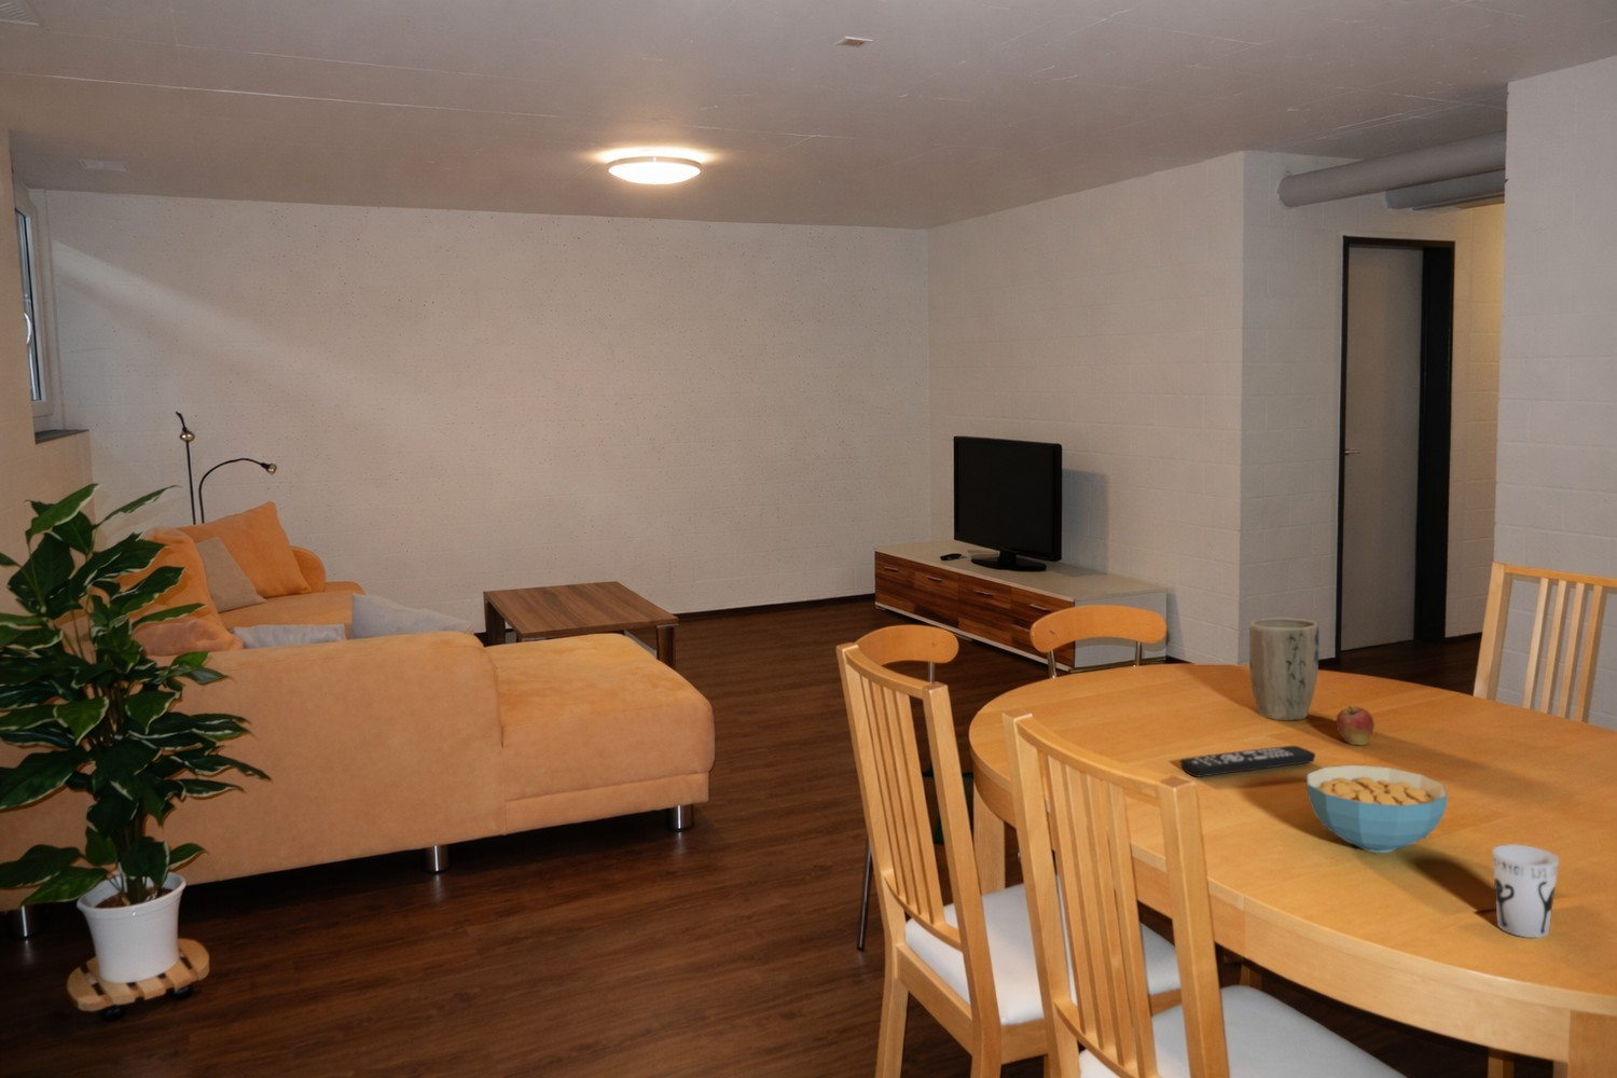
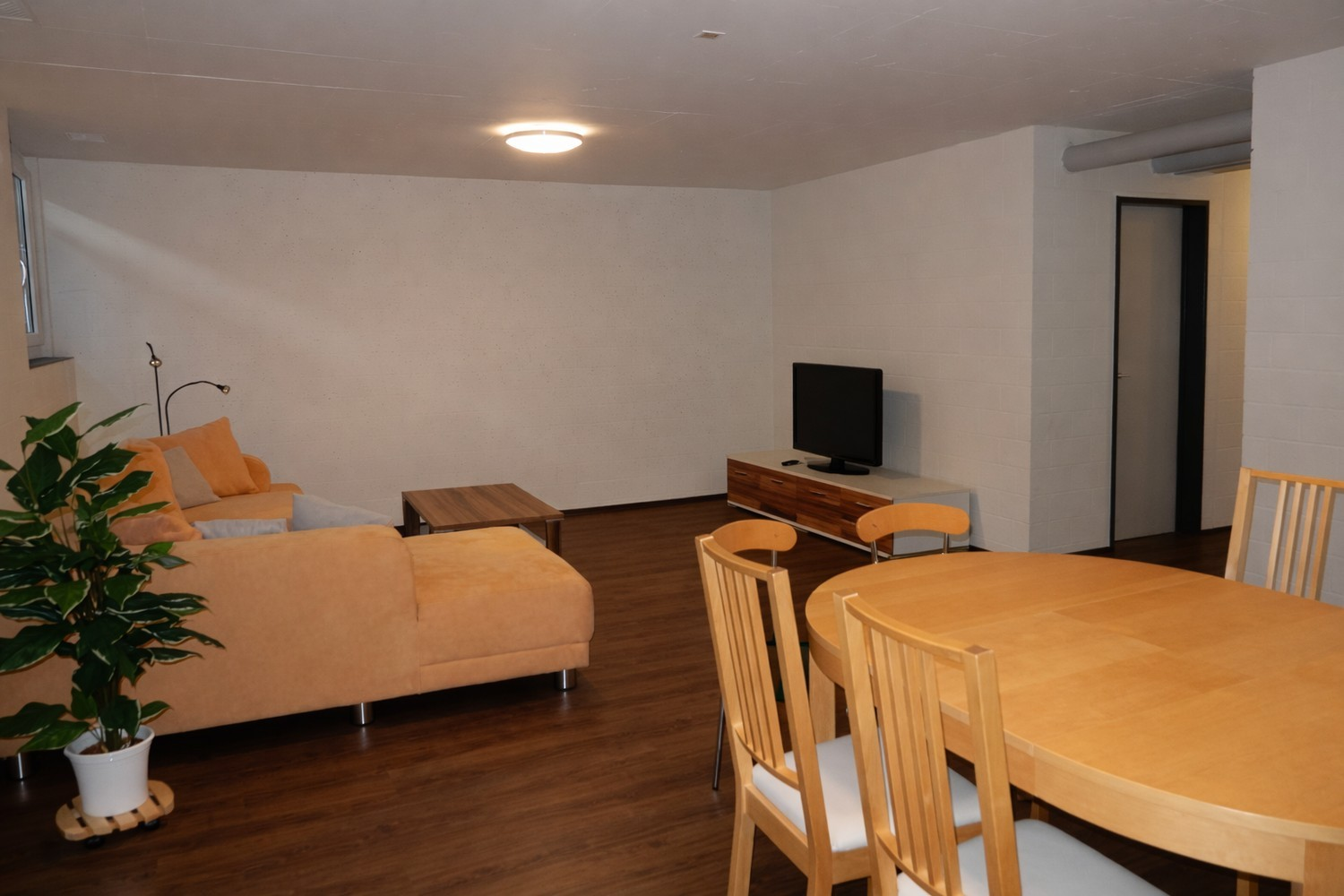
- fruit (1354, 723)
- cup (1523, 892)
- cereal bowl (1374, 815)
- plant pot (1283, 669)
- remote control (1248, 762)
